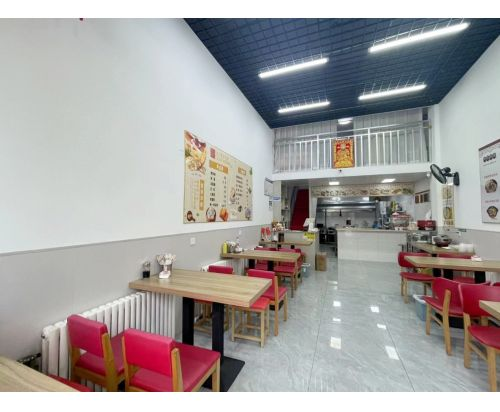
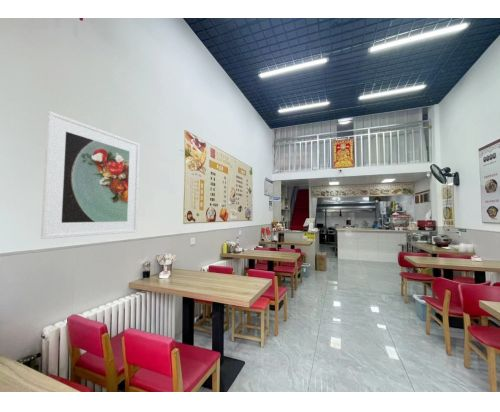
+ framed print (99, 182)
